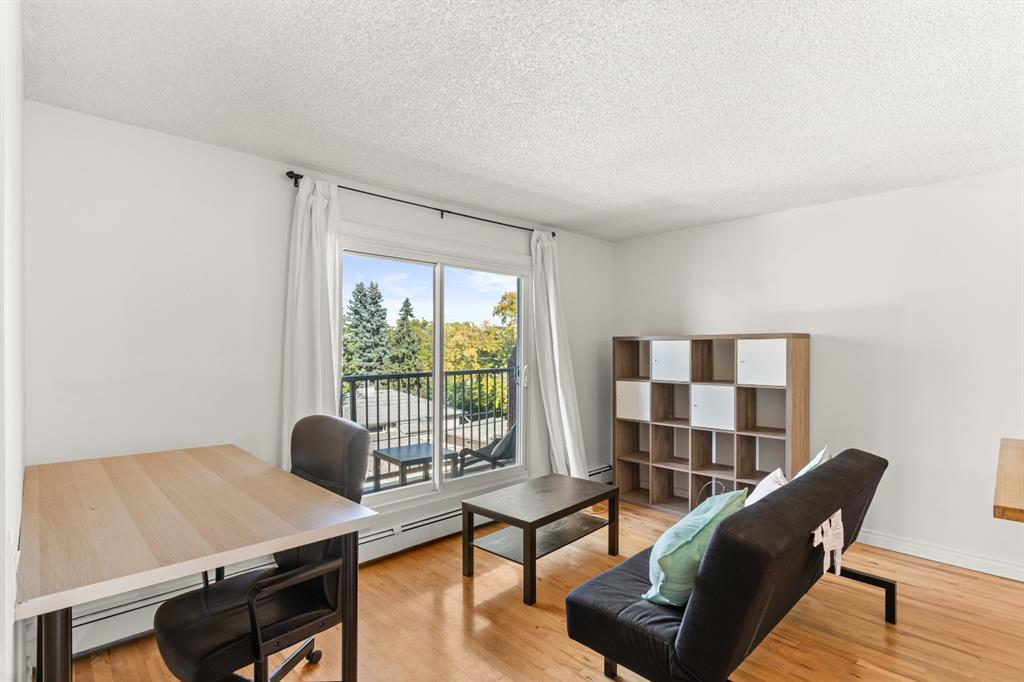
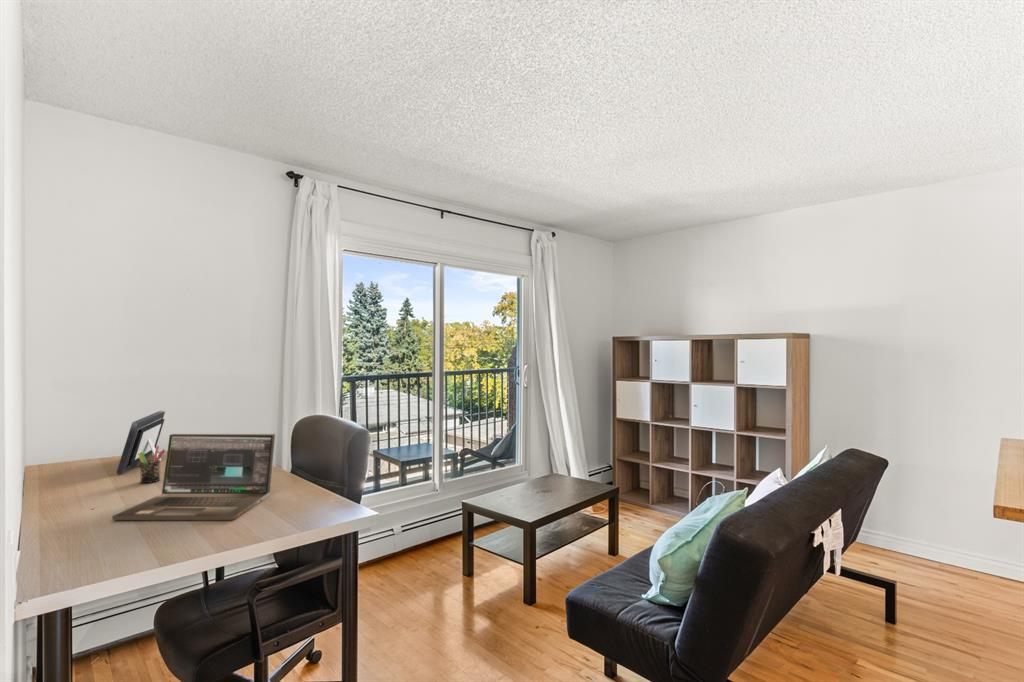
+ pen holder (149, 463)
+ laptop (200, 473)
+ picture frame (146, 439)
